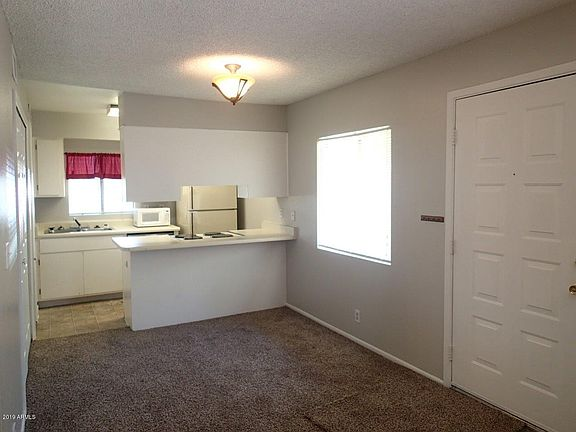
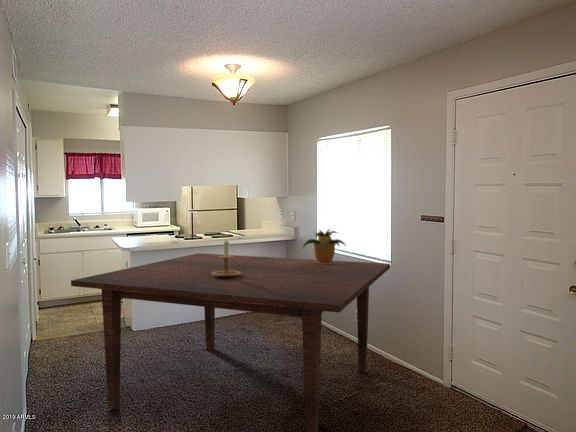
+ table (248, 311)
+ potted plant (326, 245)
+ candle holder (226, 257)
